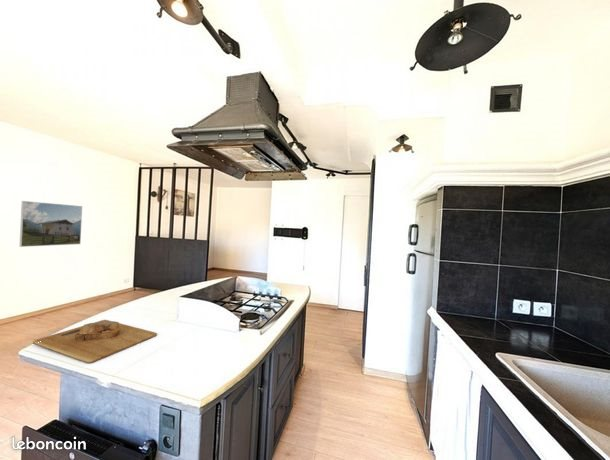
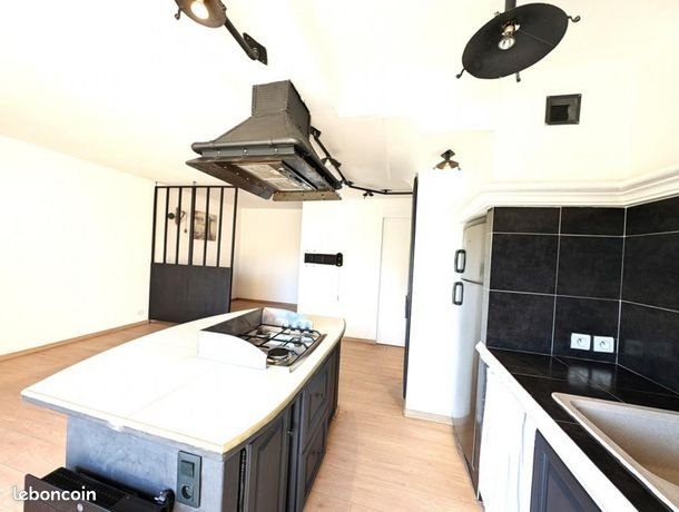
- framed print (53, 224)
- cutting board (98, 330)
